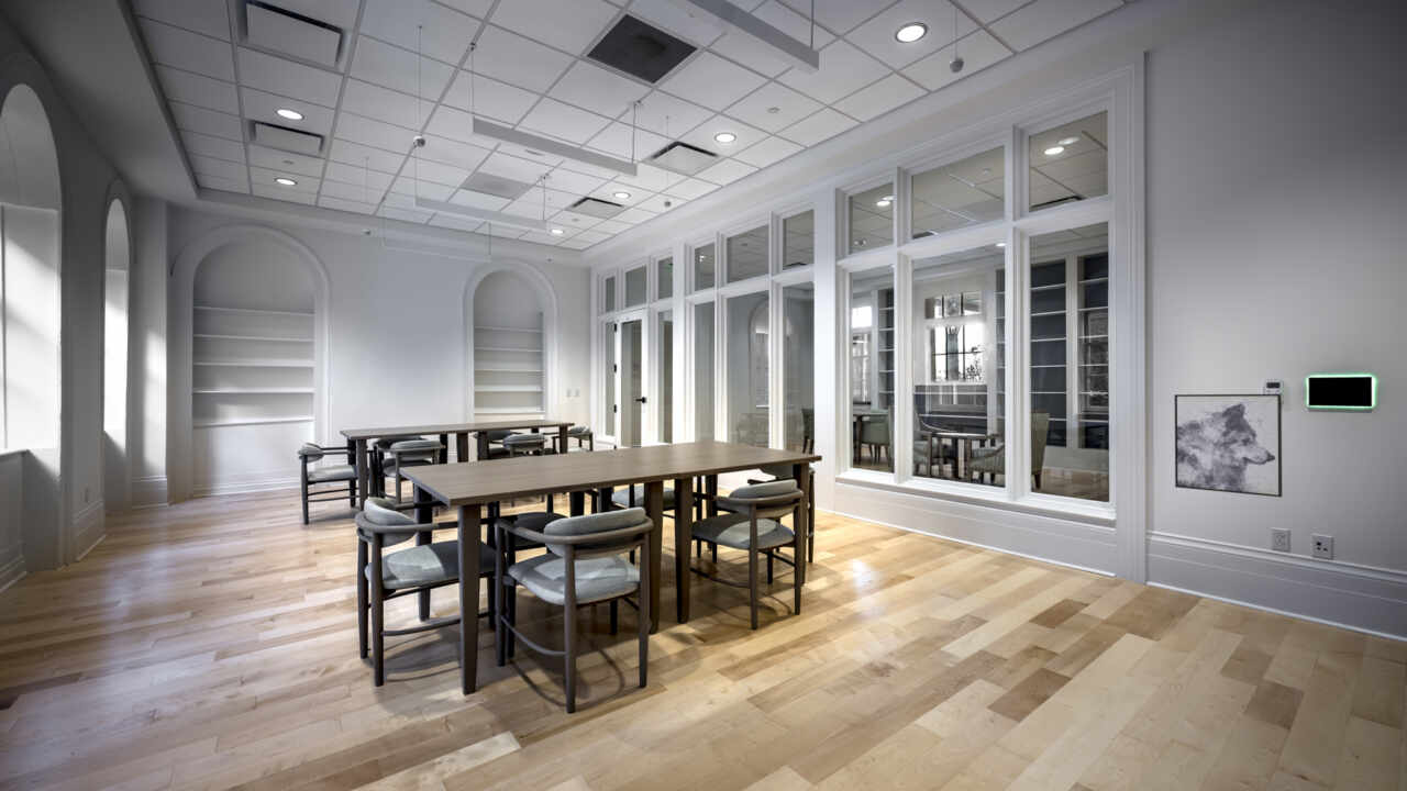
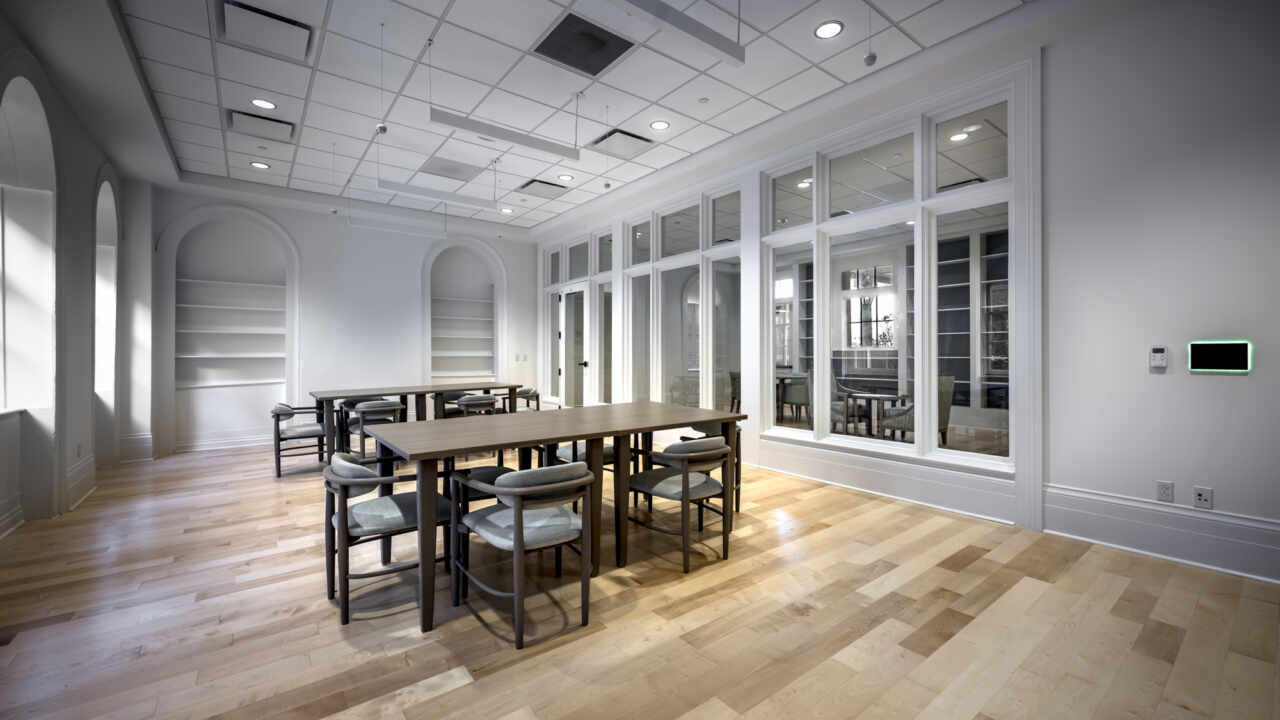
- wall art (1225, 443)
